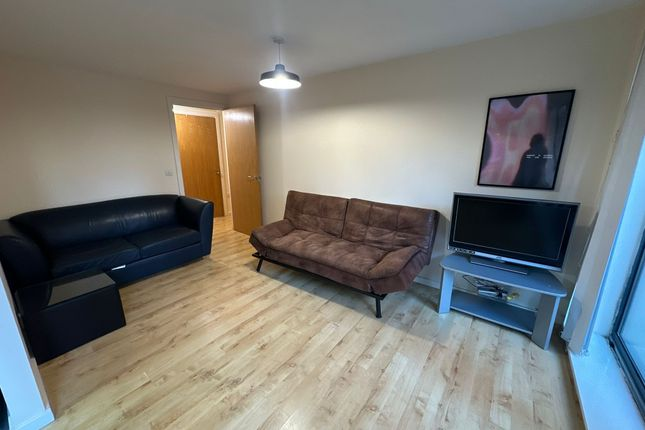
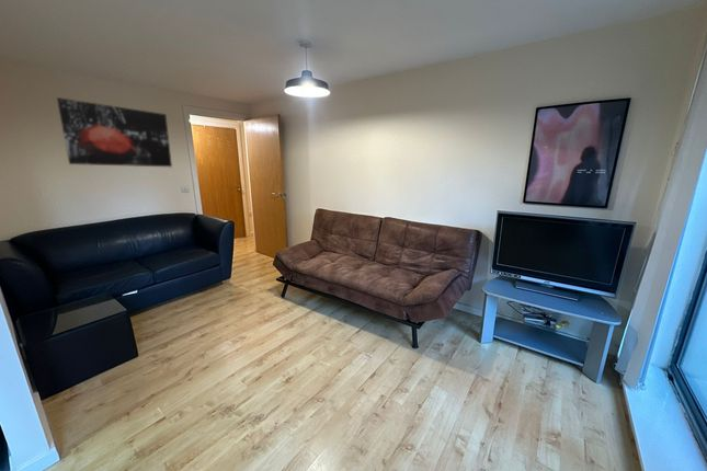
+ wall art (122, 137)
